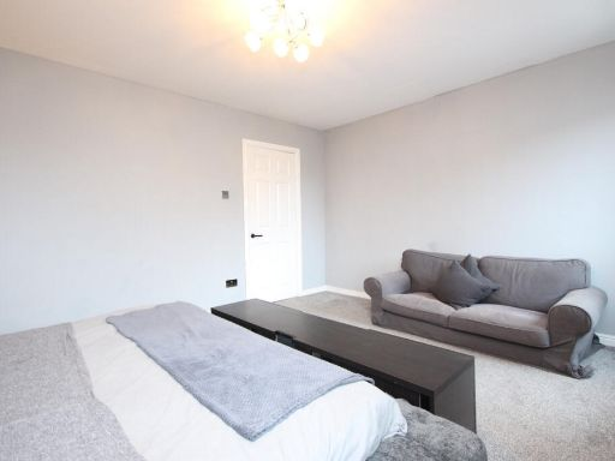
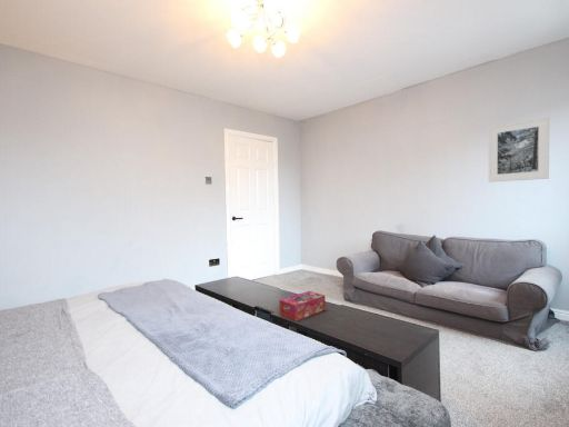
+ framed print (517, 151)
+ tissue box (302, 305)
